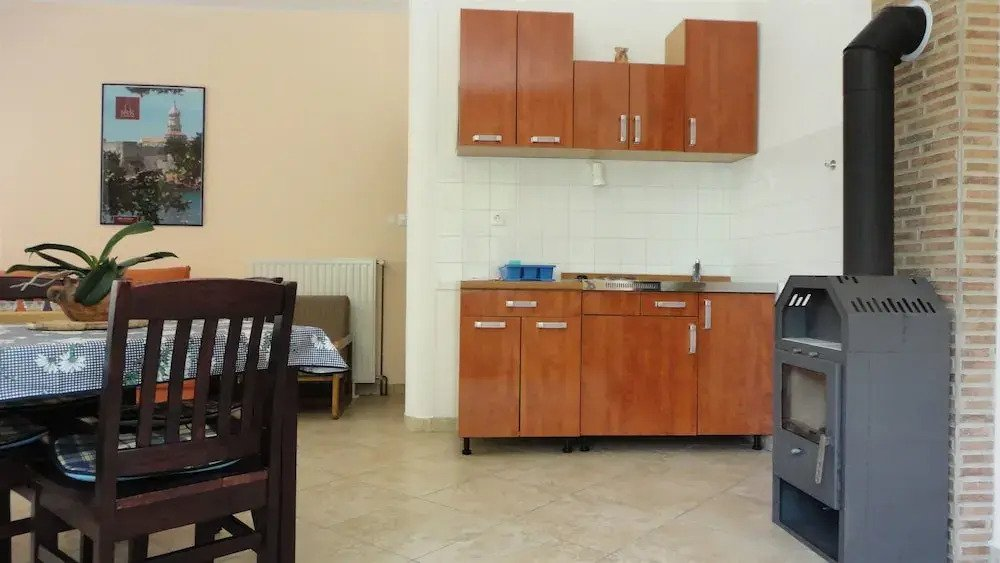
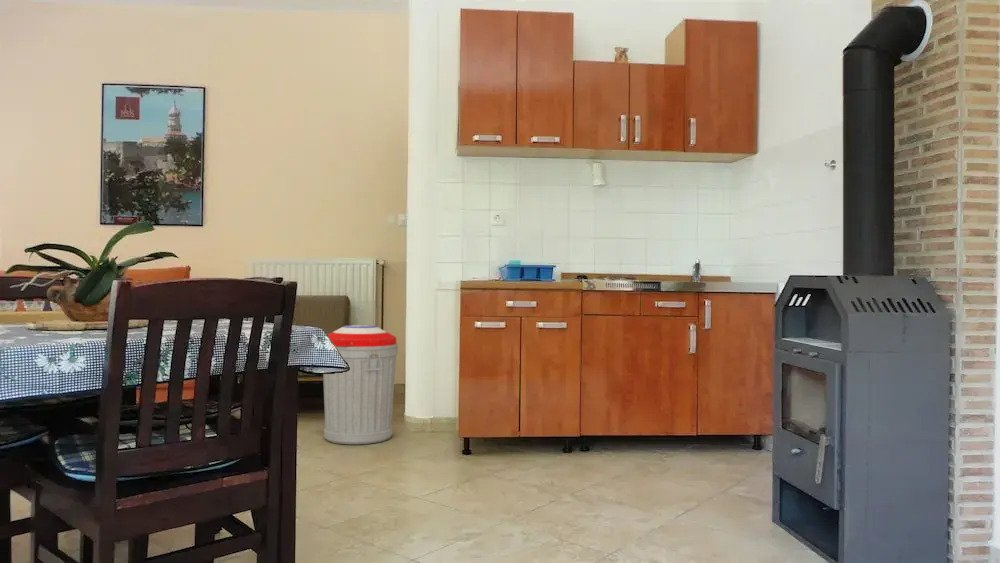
+ trash can (359, 381)
